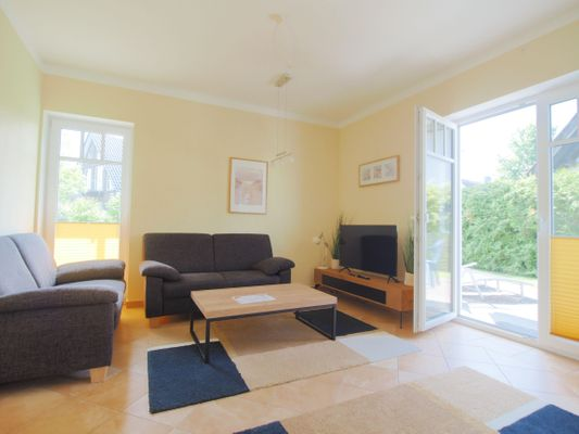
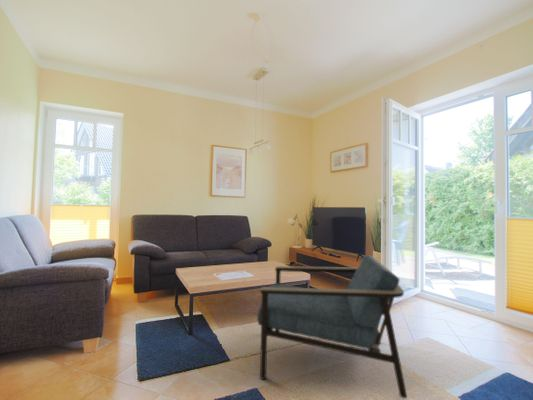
+ armchair (326, 307)
